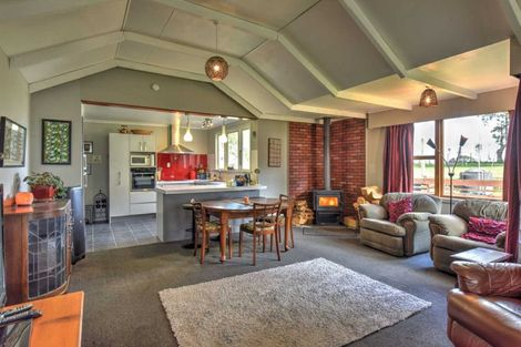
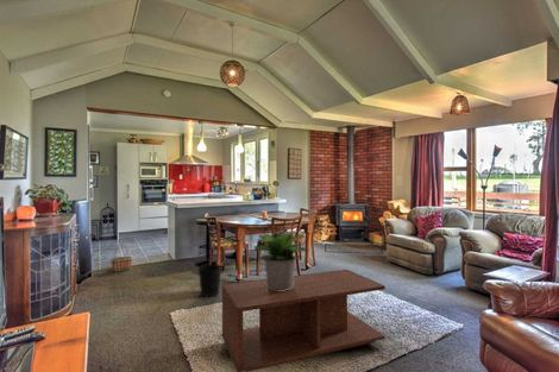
+ potted plant (283, 261)
+ wastebasket (209, 279)
+ coffee table (302, 314)
+ basket (121, 257)
